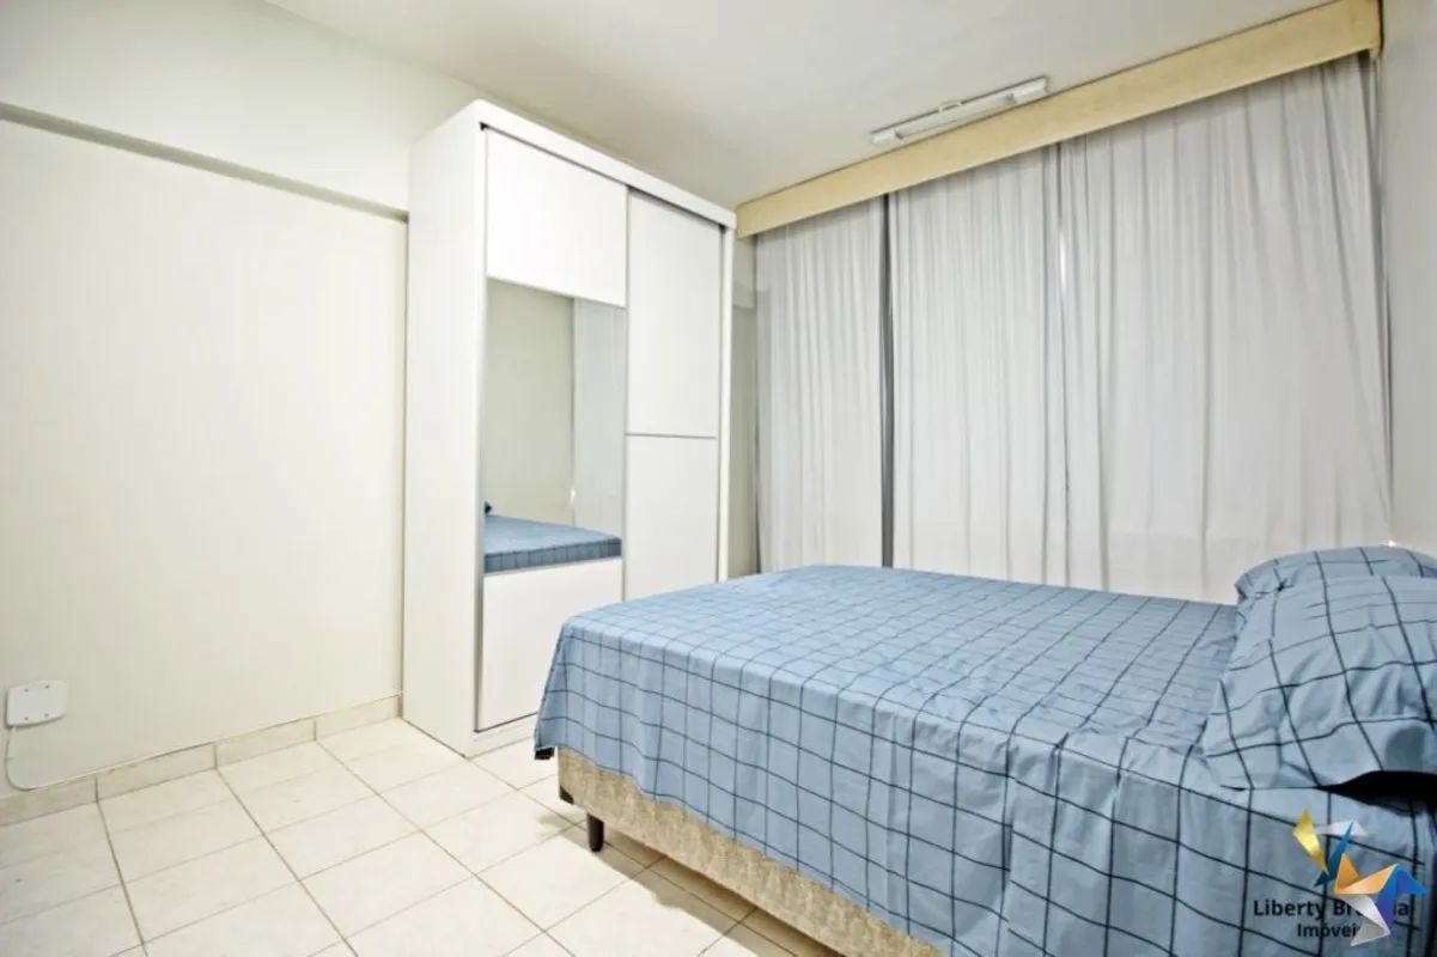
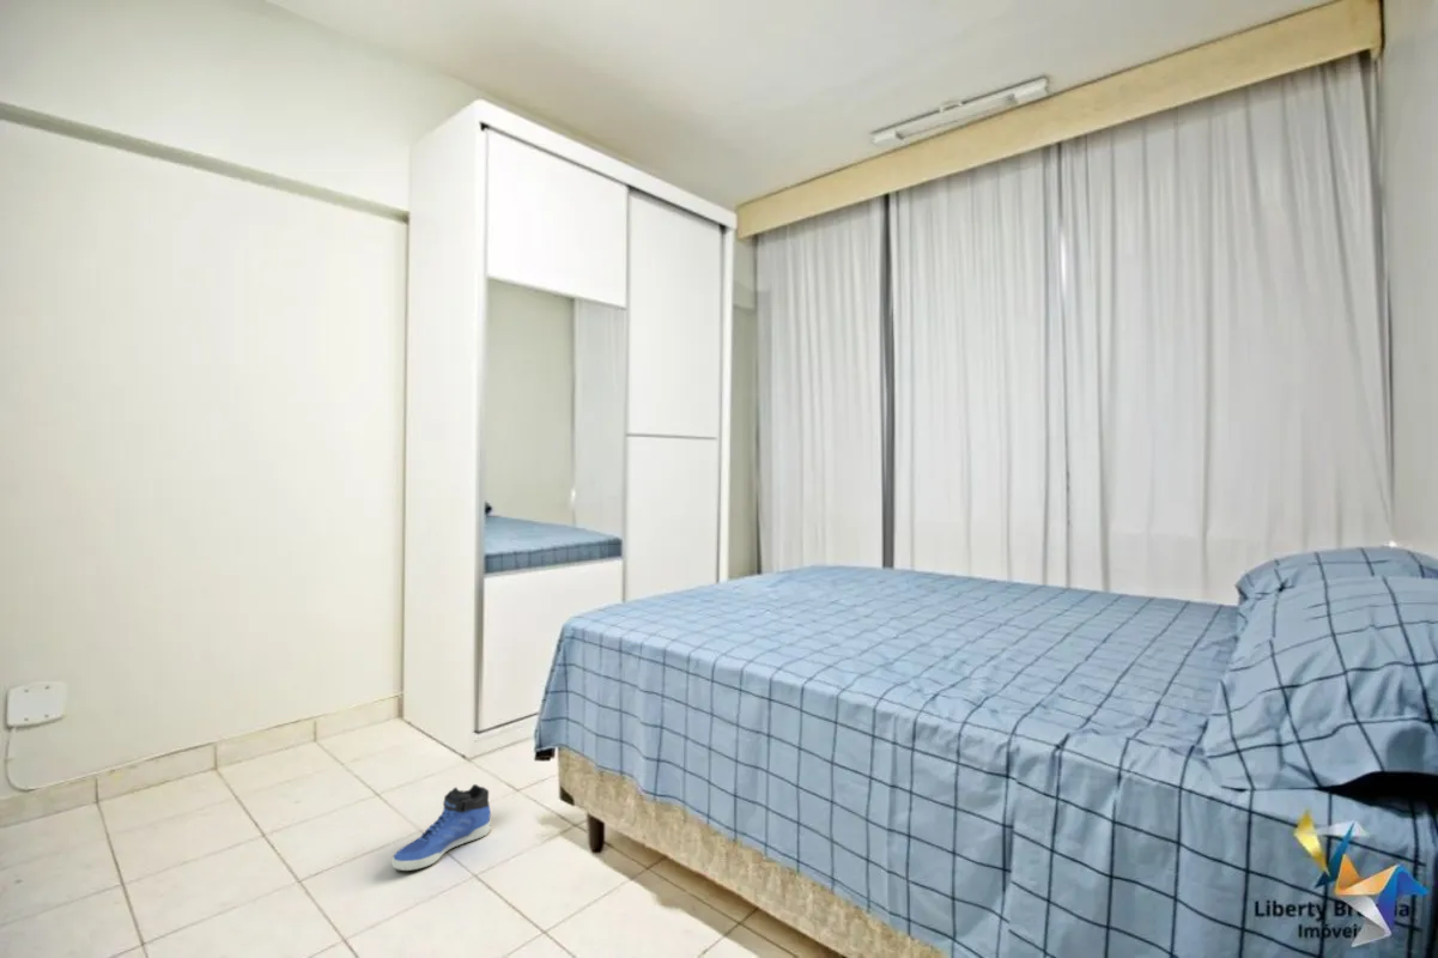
+ sneaker (443, 820)
